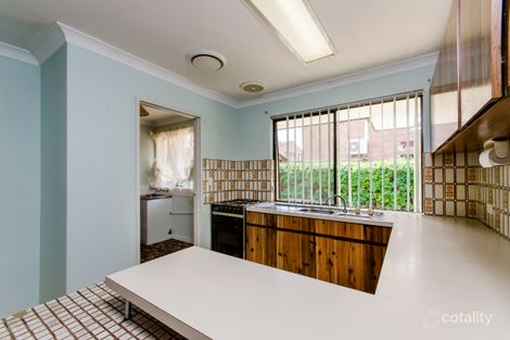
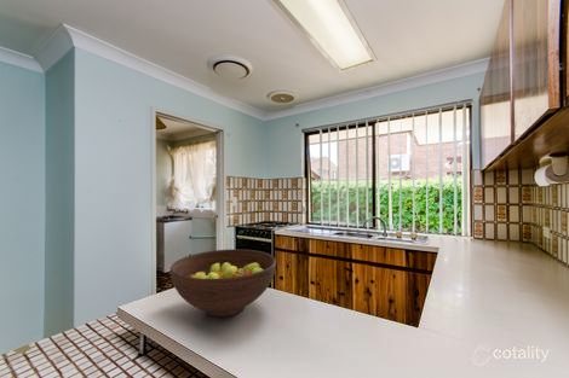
+ fruit bowl (225, 284)
